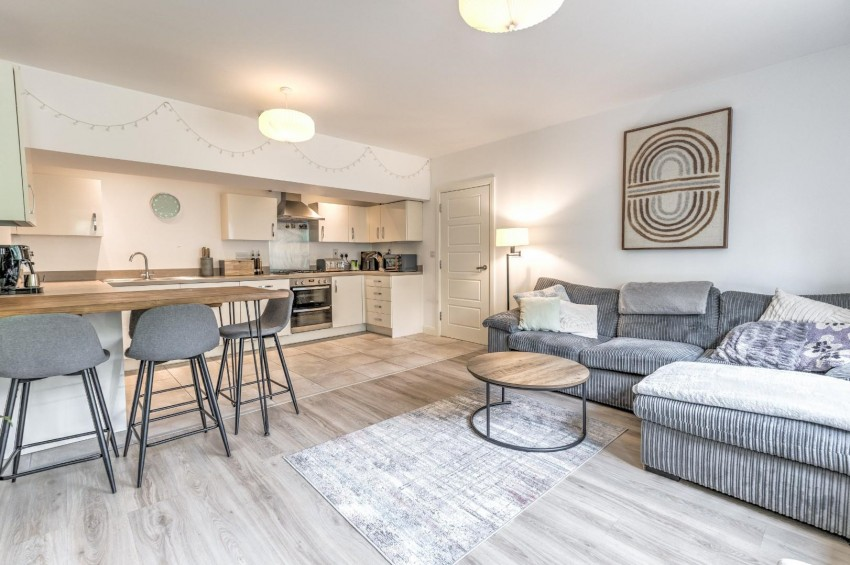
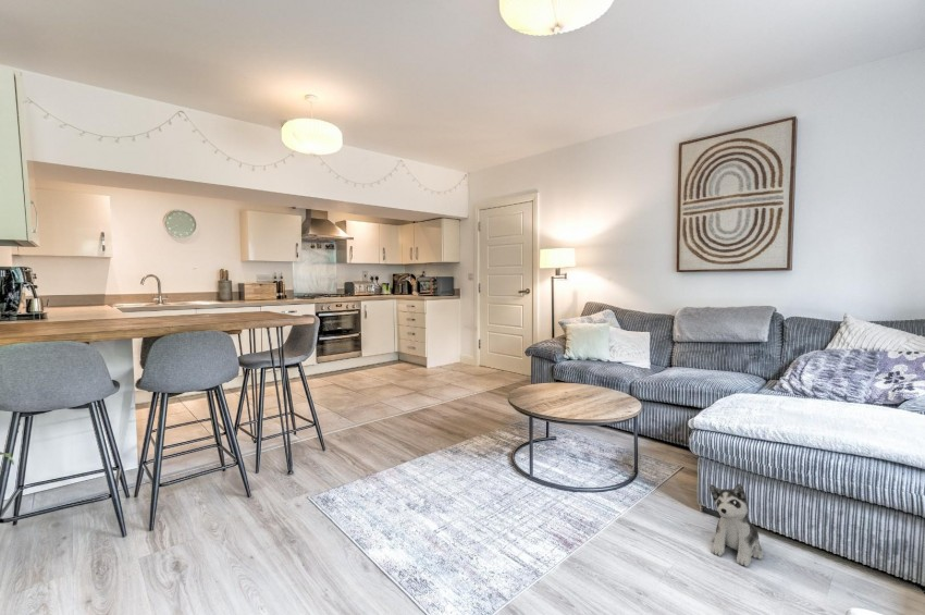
+ plush toy (737, 513)
